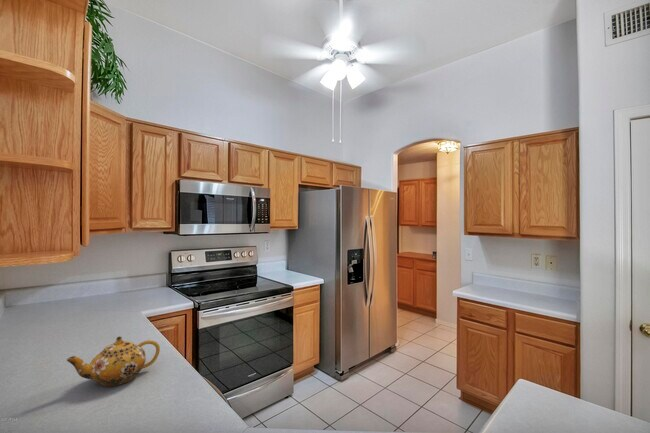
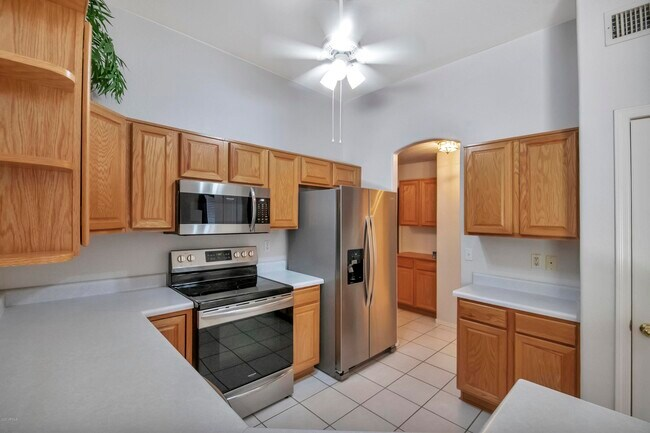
- teapot (117, 357)
